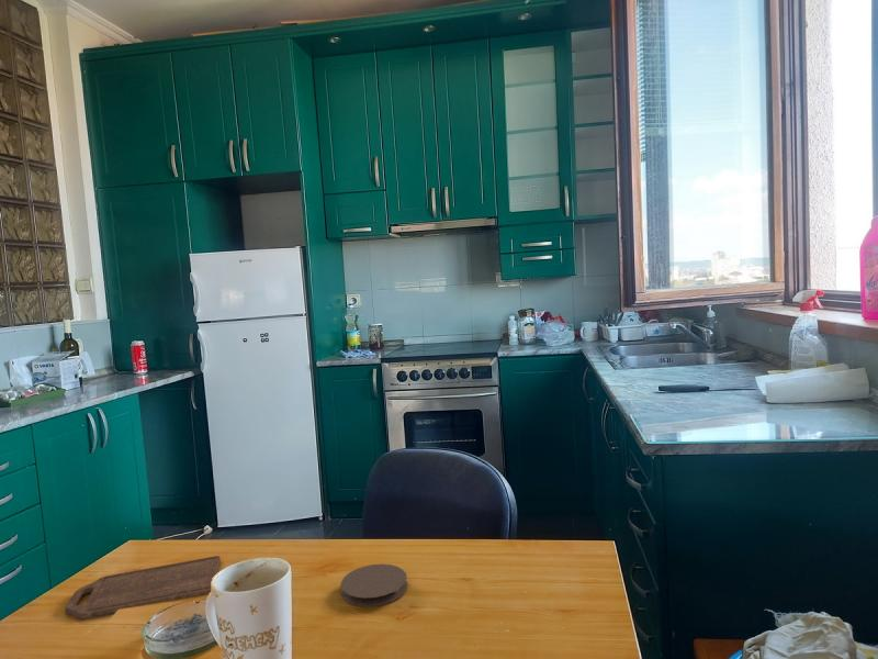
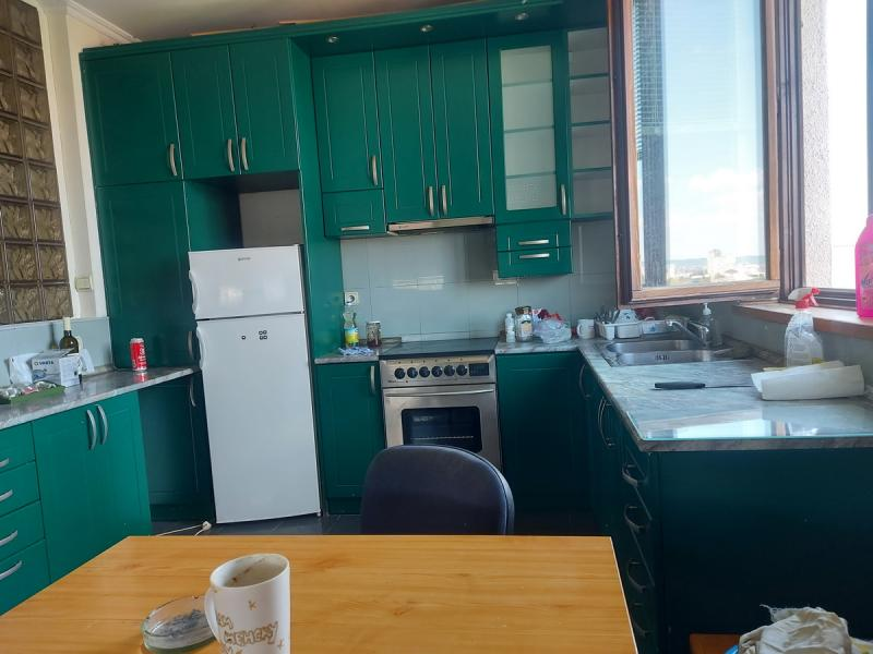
- cutting board (146, 587)
- coaster (374, 583)
